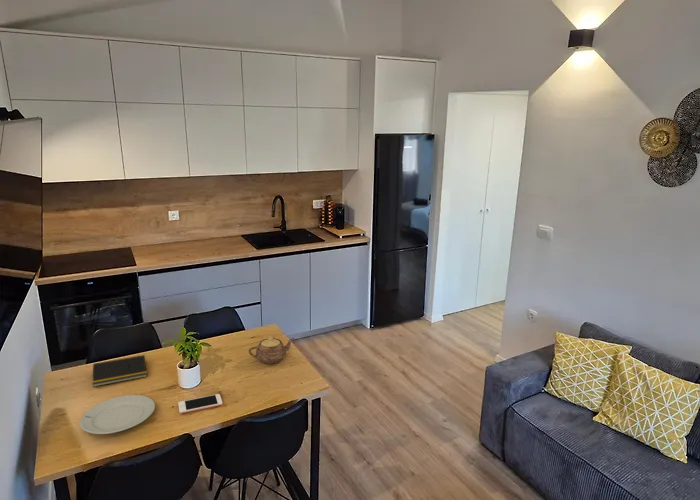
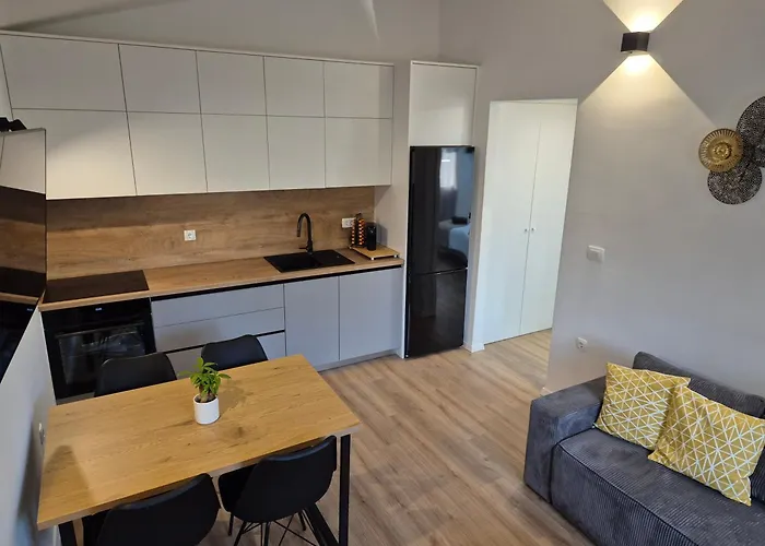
- cell phone (200, 403)
- notepad (120, 370)
- teapot (272, 348)
- chinaware (119, 415)
